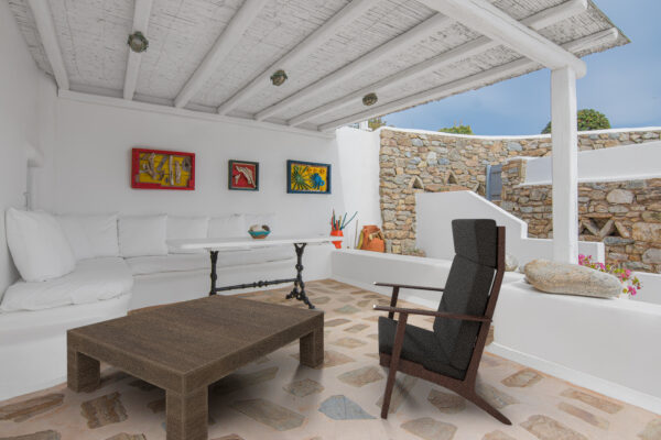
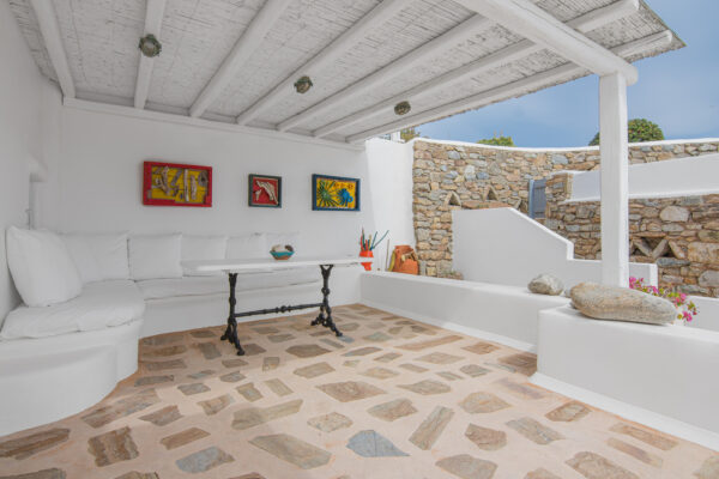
- lounge chair (431, 310)
- coffee table (206, 345)
